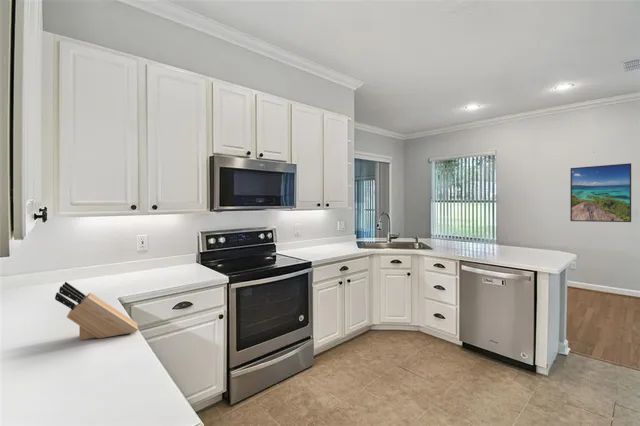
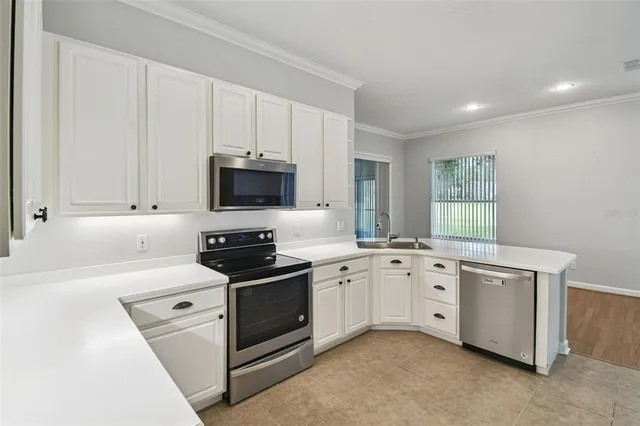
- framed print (599, 193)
- knife block (98, 307)
